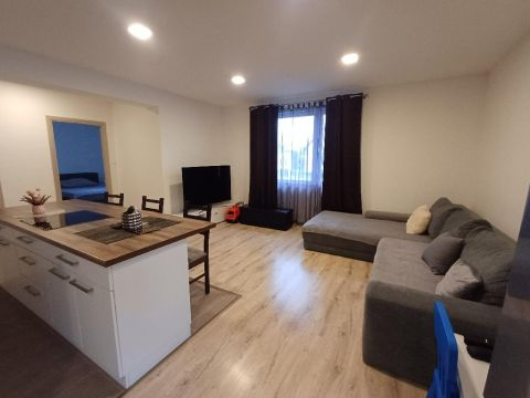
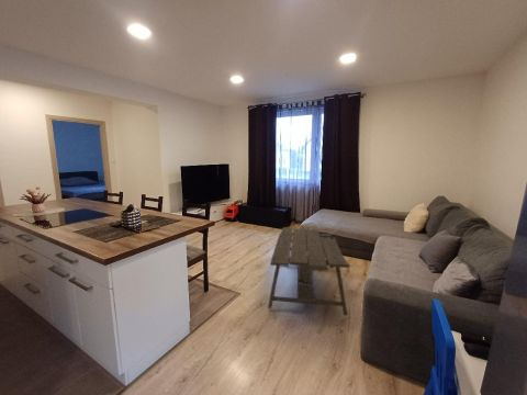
+ coffee table (305, 263)
